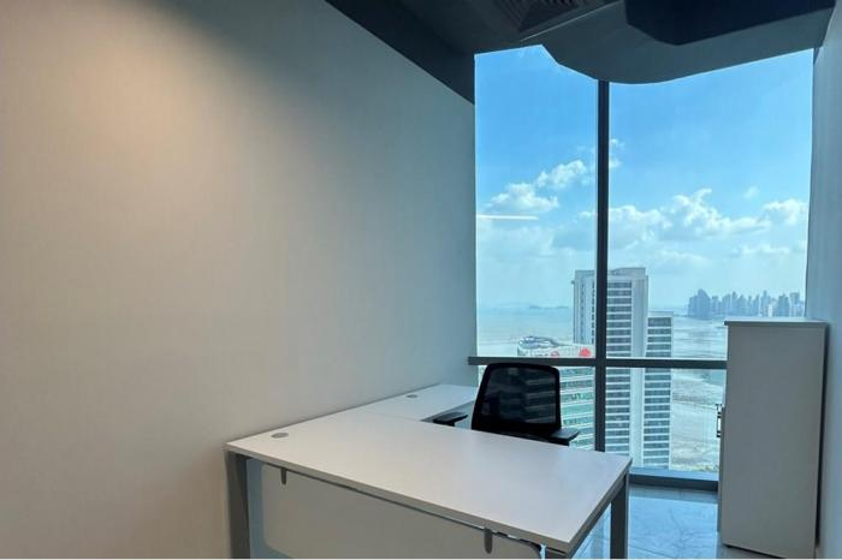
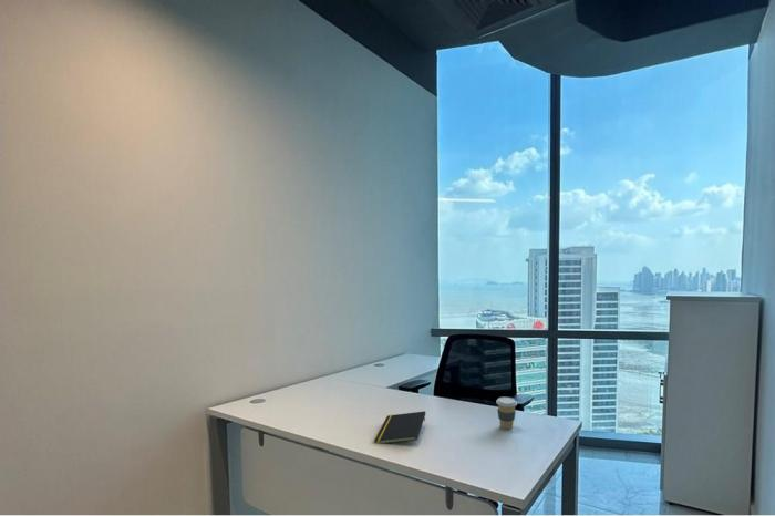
+ notepad (401, 426)
+ coffee cup (506, 413)
